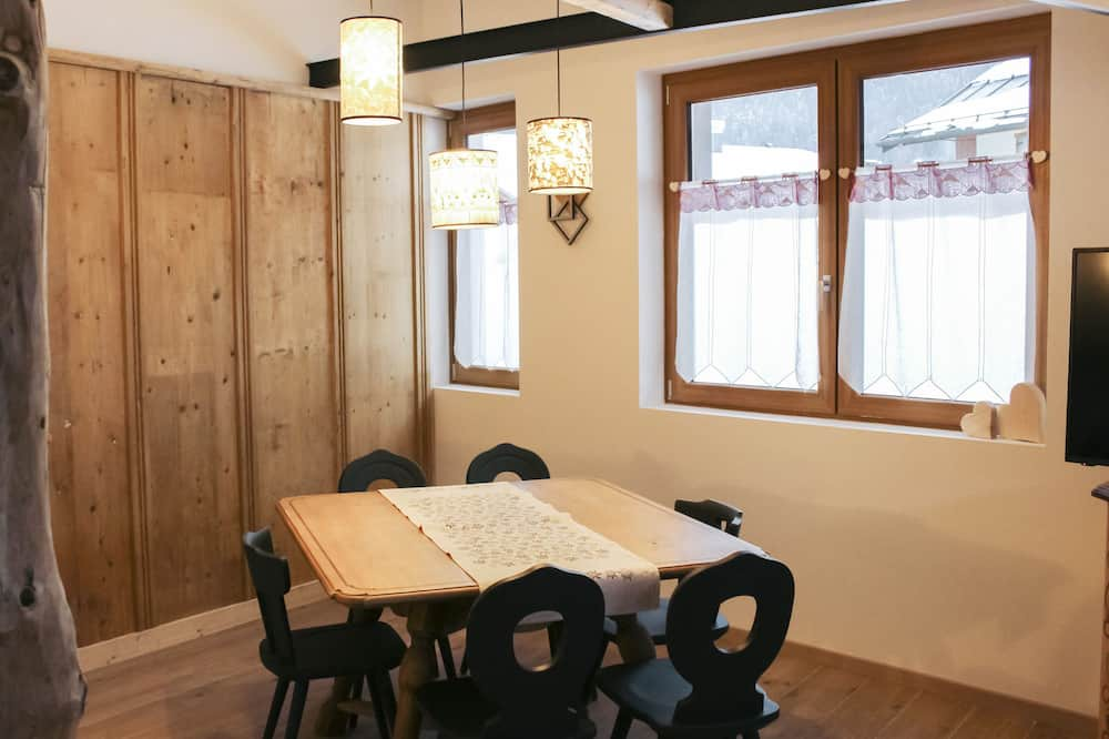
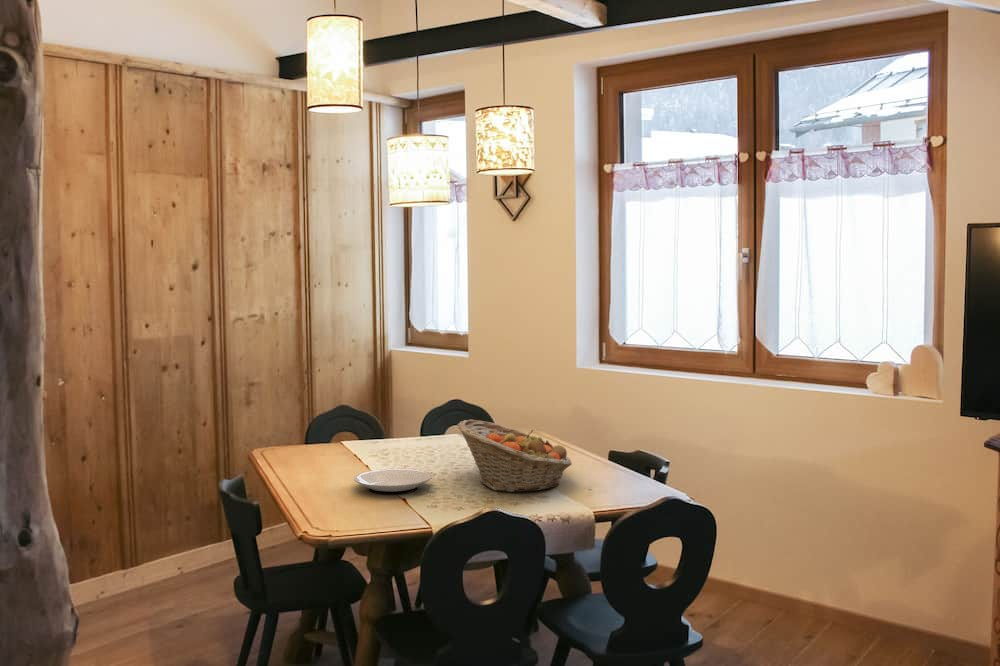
+ plate (393, 482)
+ fruit basket (514, 452)
